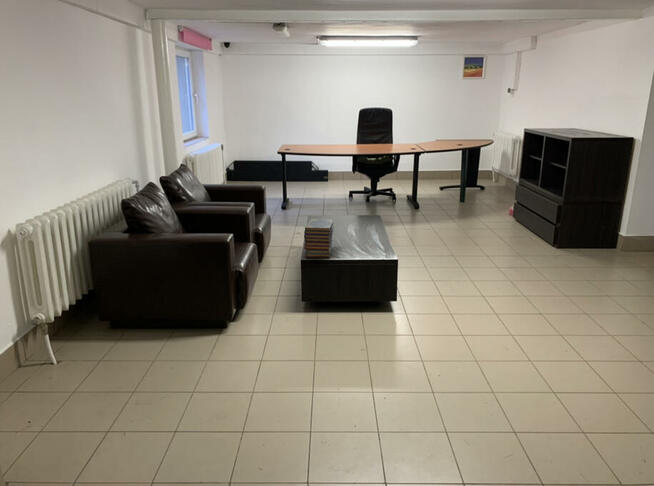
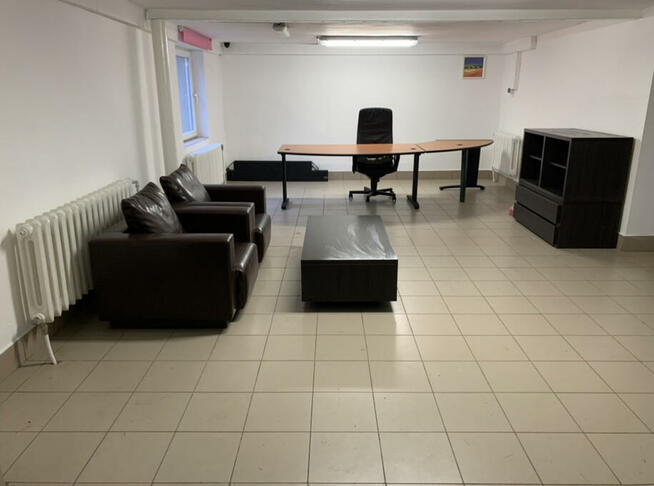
- book stack (319, 237)
